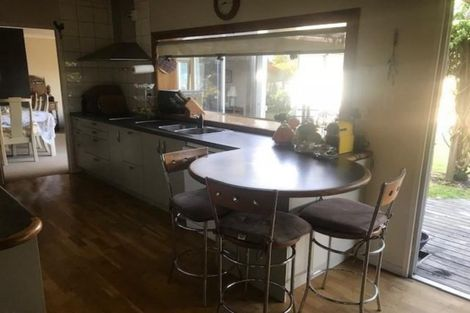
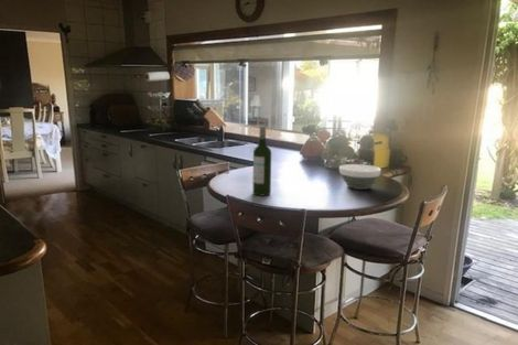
+ bowl (359, 177)
+ wine bottle (262, 160)
